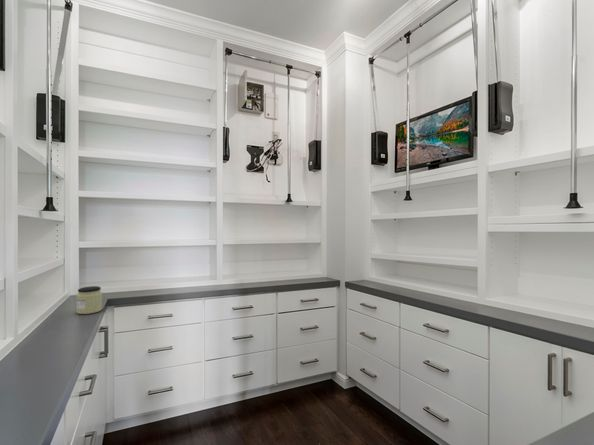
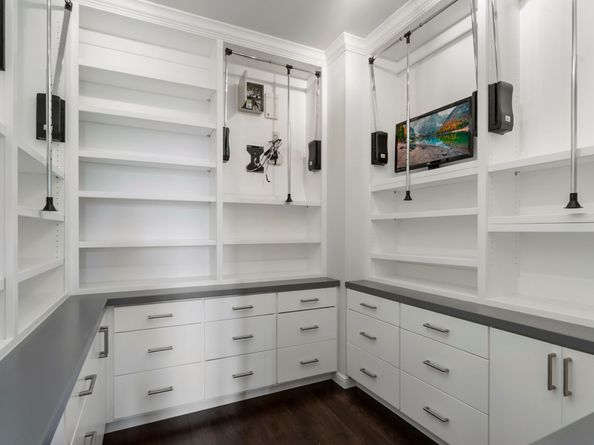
- jar (89, 299)
